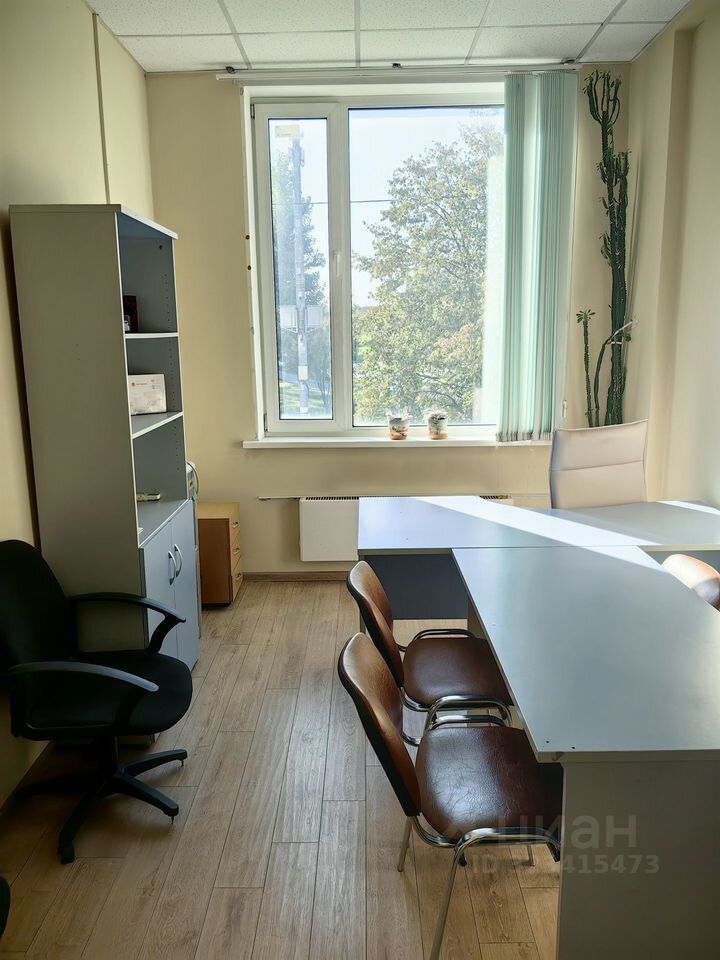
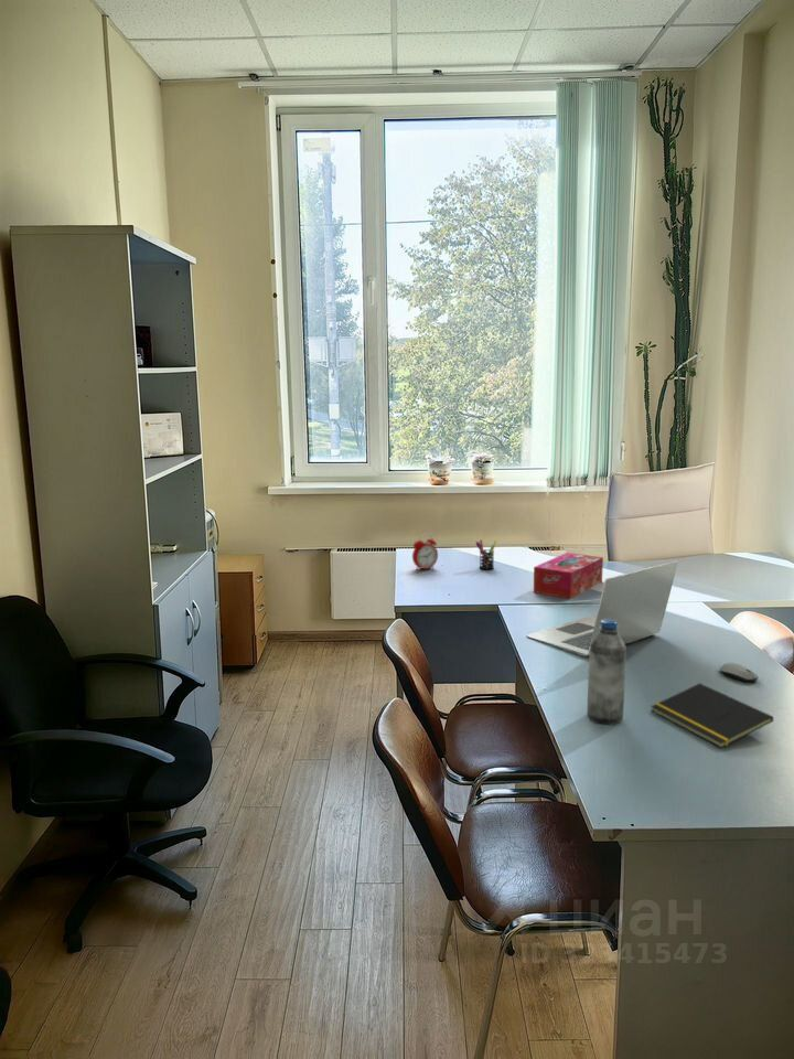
+ notepad (710, 713)
+ water bottle (607, 670)
+ alarm clock (425, 552)
+ tissue box (568, 574)
+ laptop (601, 599)
+ pen holder (486, 554)
+ computer mouse (738, 670)
